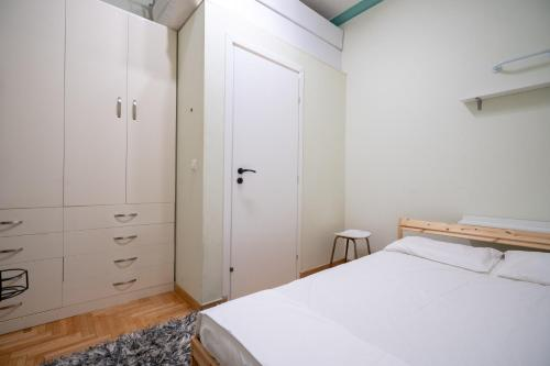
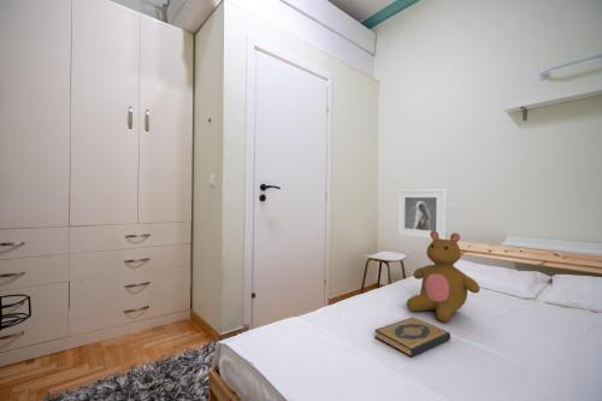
+ teddy bear (438, 272)
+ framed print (420, 213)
+ hardback book (412, 335)
